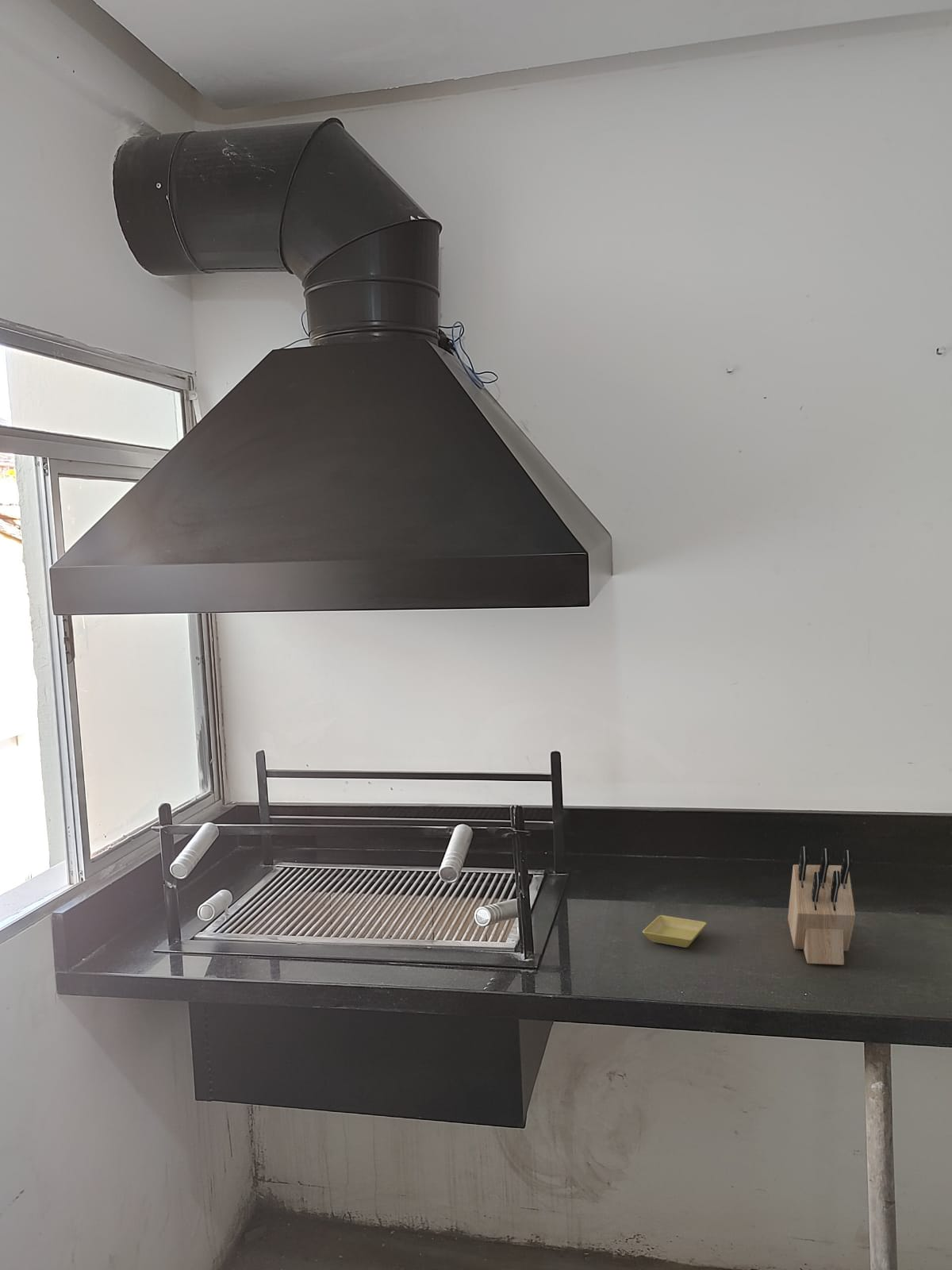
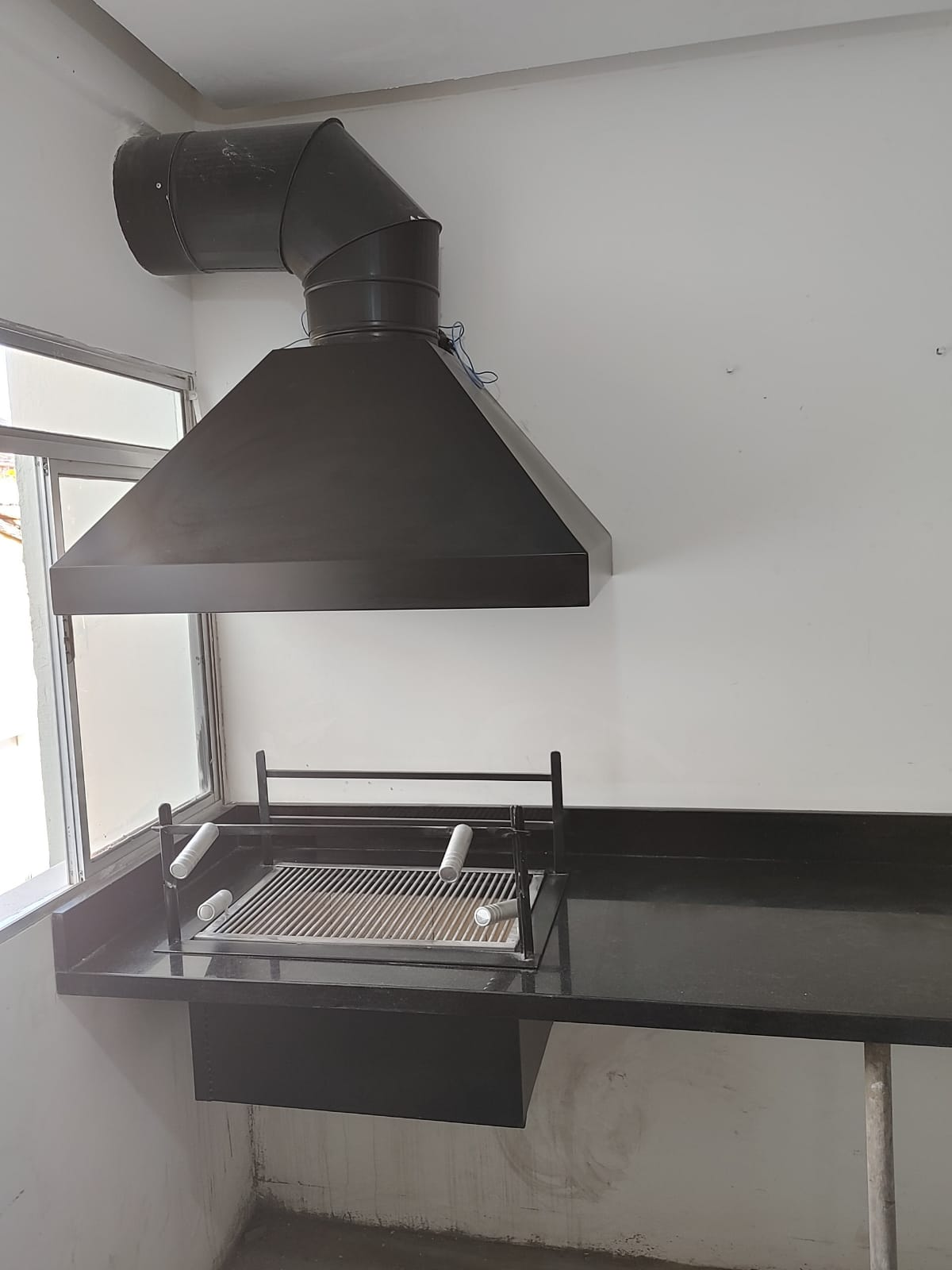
- saucer (675, 933)
- knife block (819, 890)
